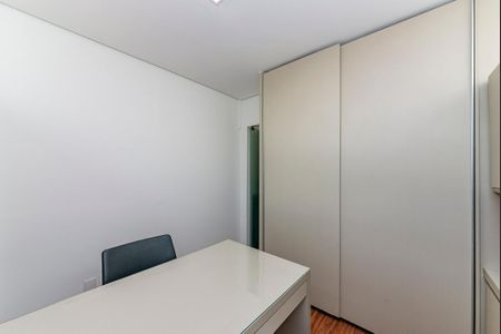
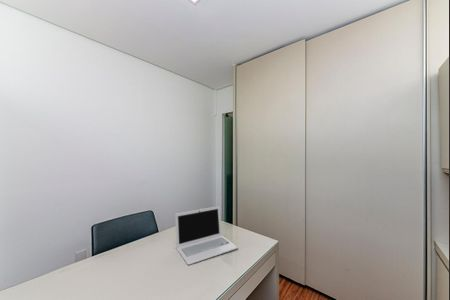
+ laptop (206, 230)
